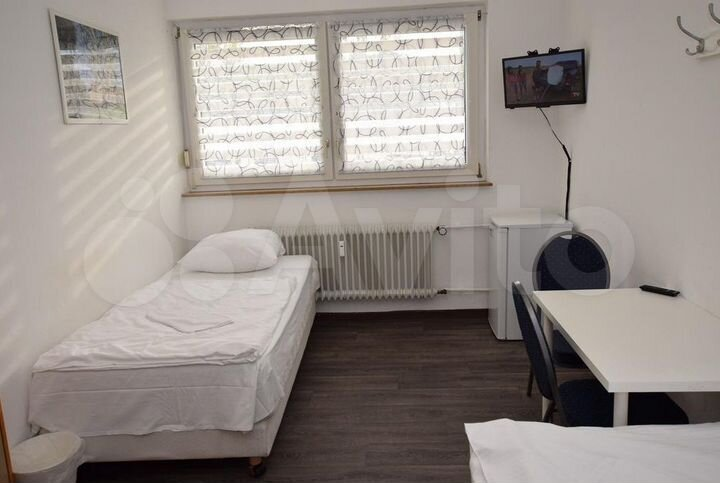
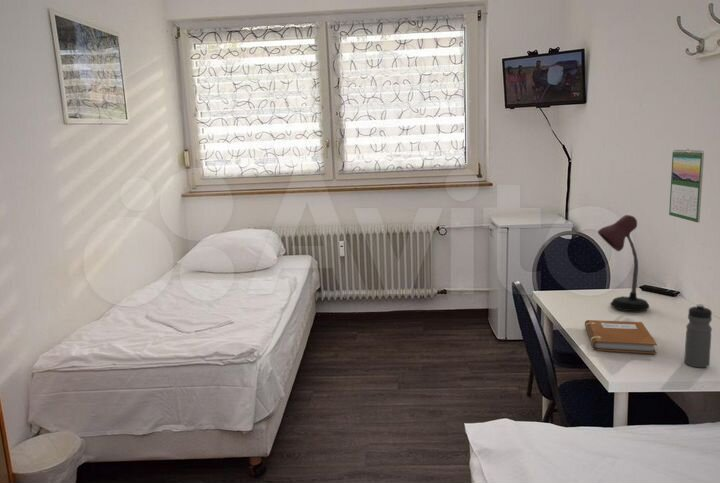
+ notebook (617, 335)
+ calendar (685, 184)
+ desk lamp (634, 262)
+ water bottle (698, 334)
